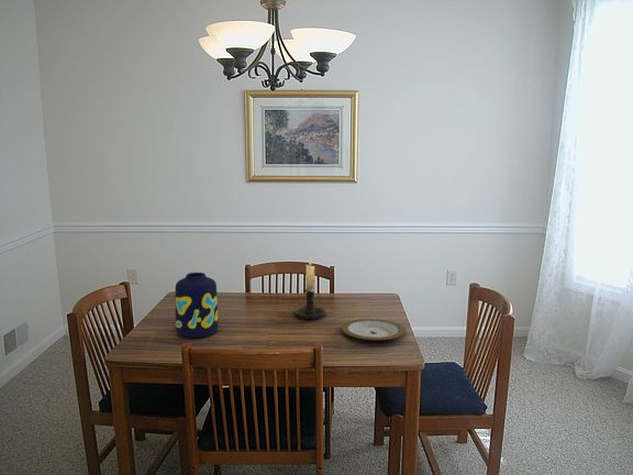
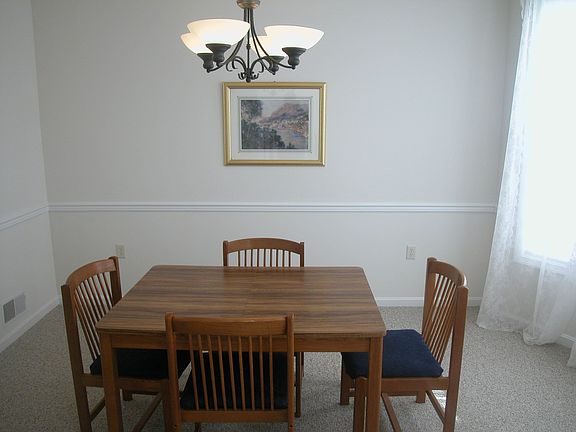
- candle holder (309, 284)
- vase (196, 303)
- plate (373, 331)
